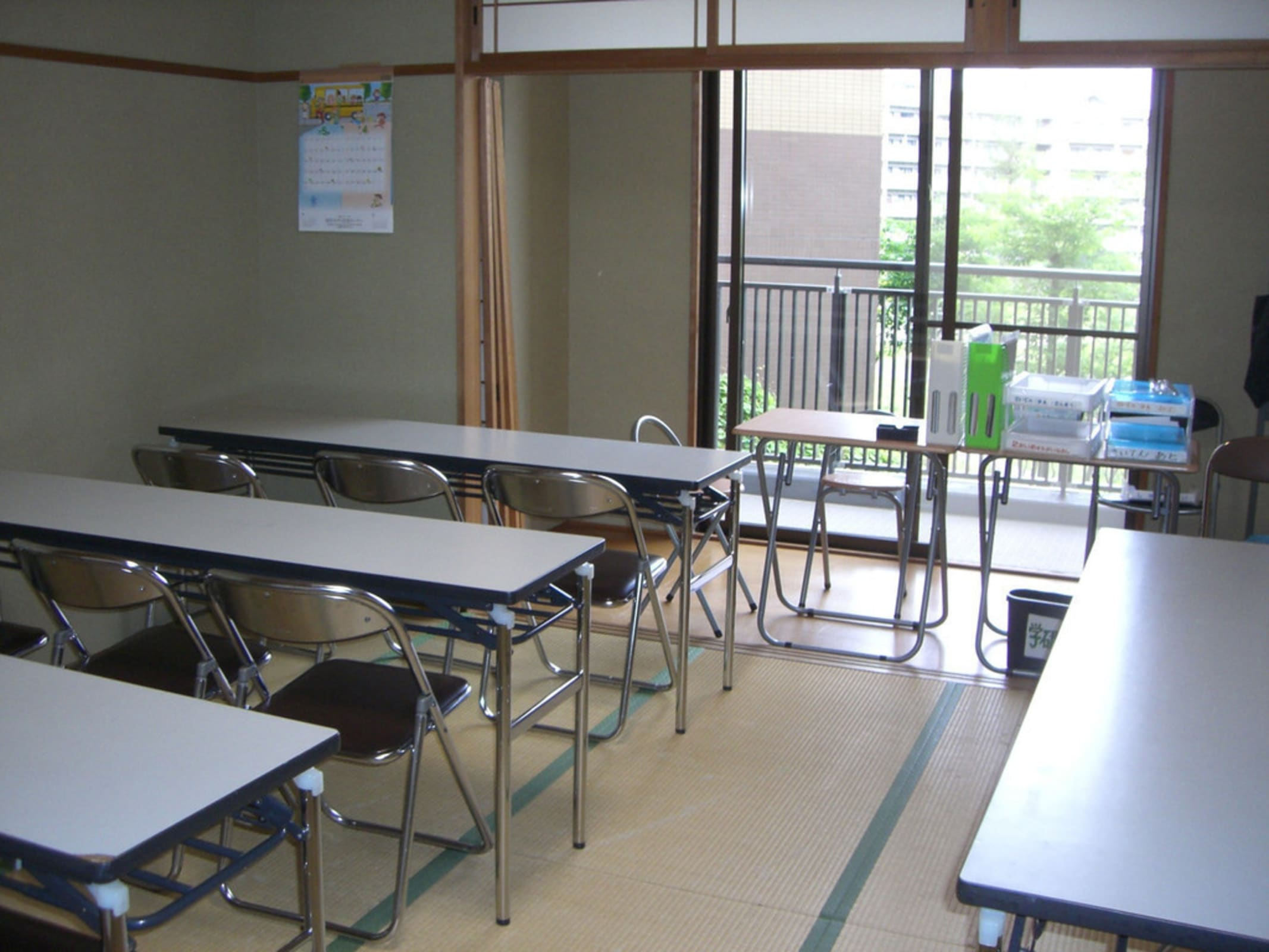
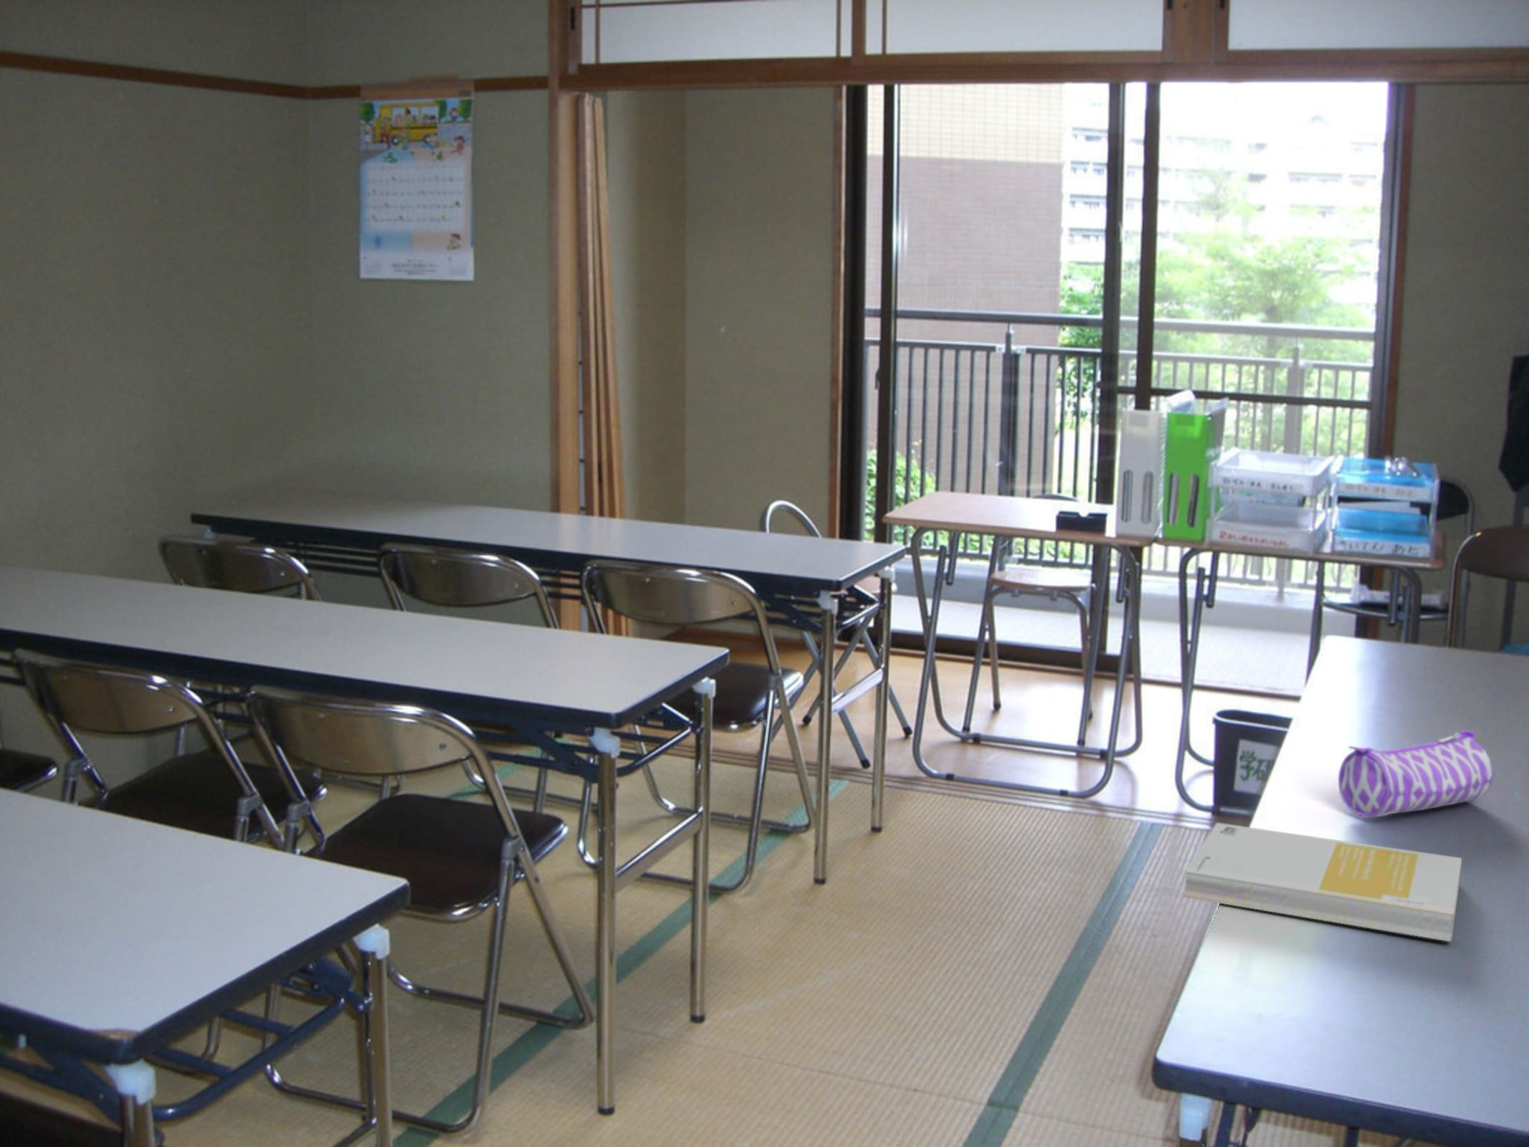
+ book (1324, 877)
+ pencil case (1417, 774)
